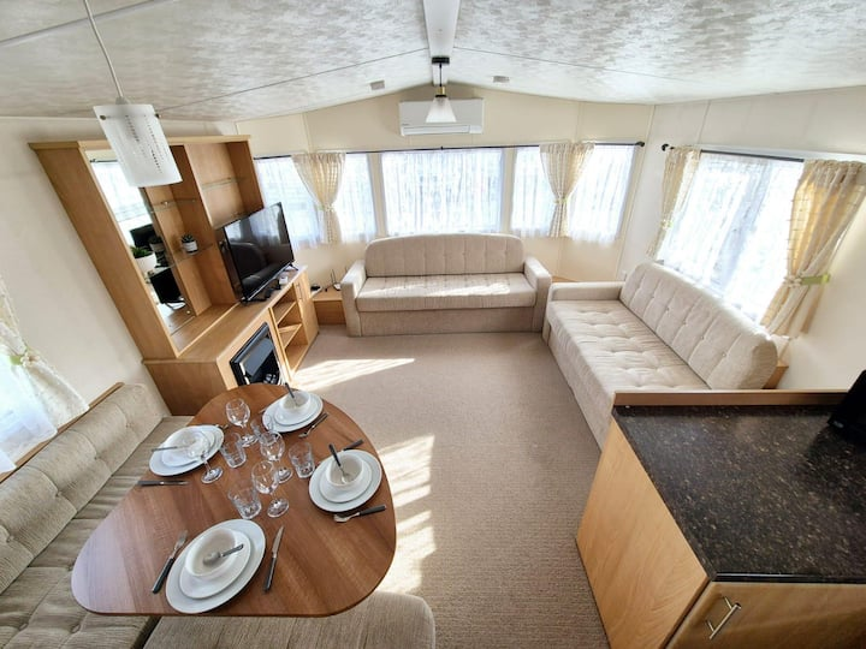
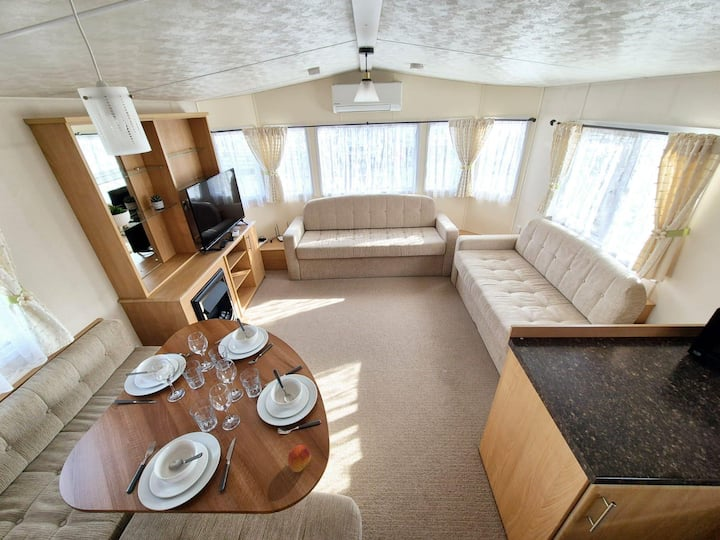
+ fruit (299, 458)
